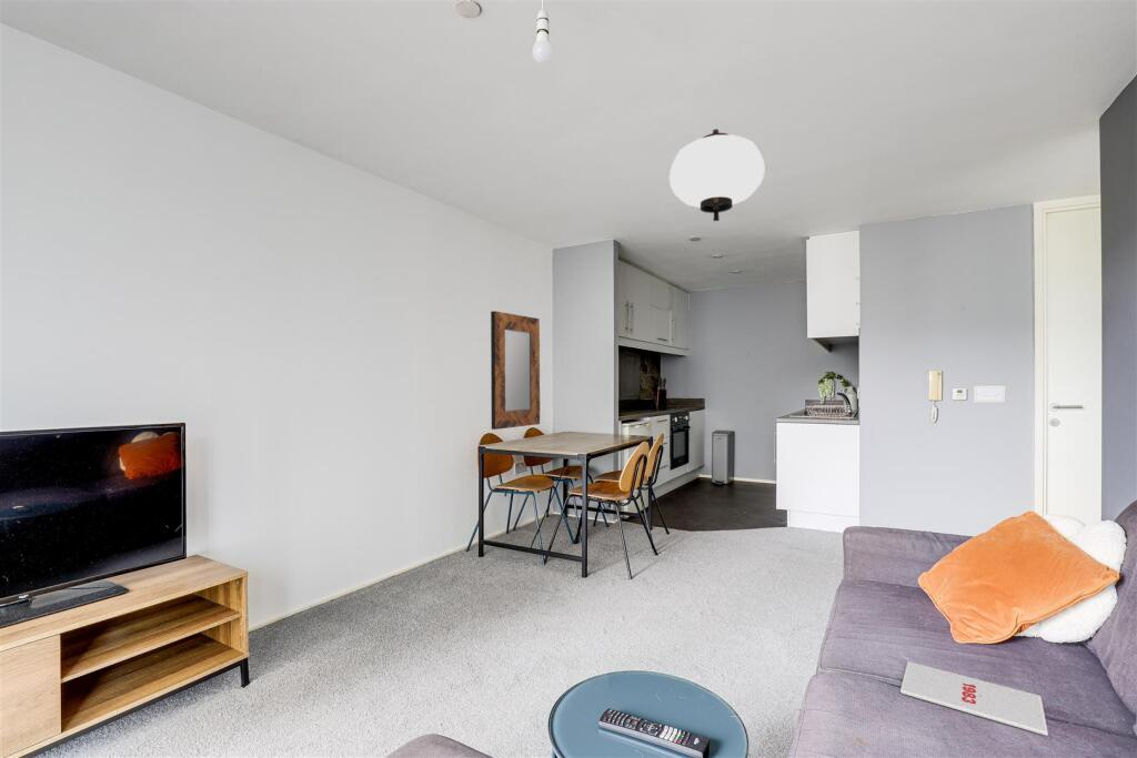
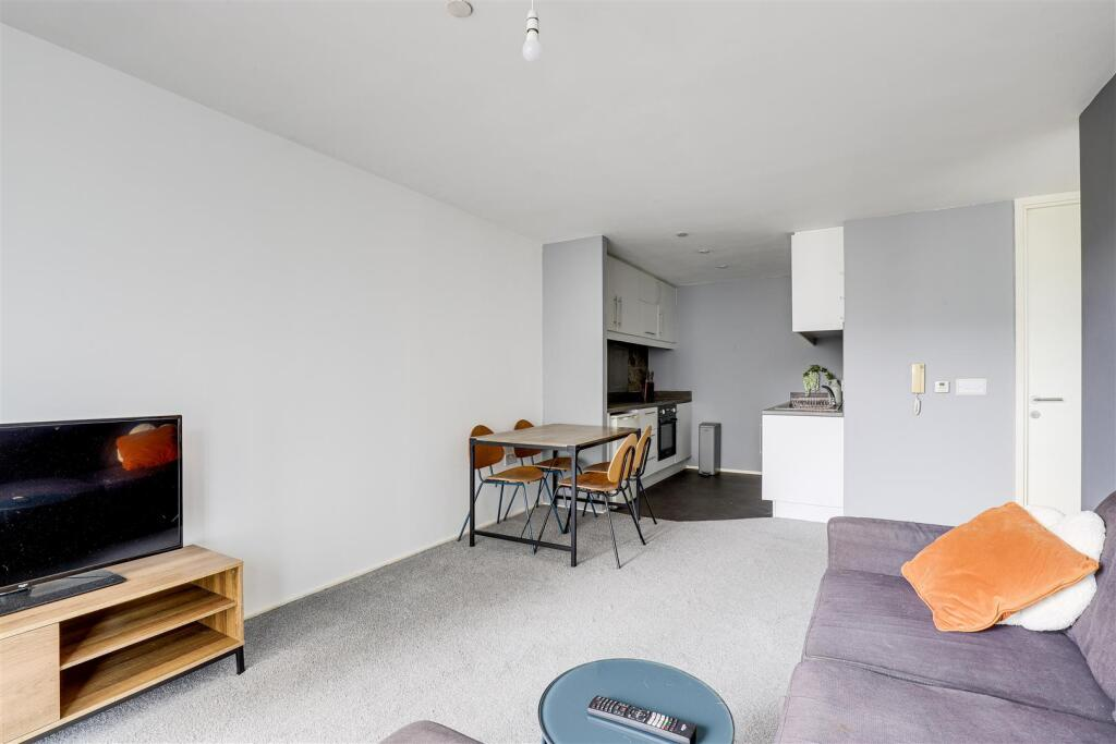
- ceiling light (715, 172)
- magazine (969, 694)
- home mirror (516, 371)
